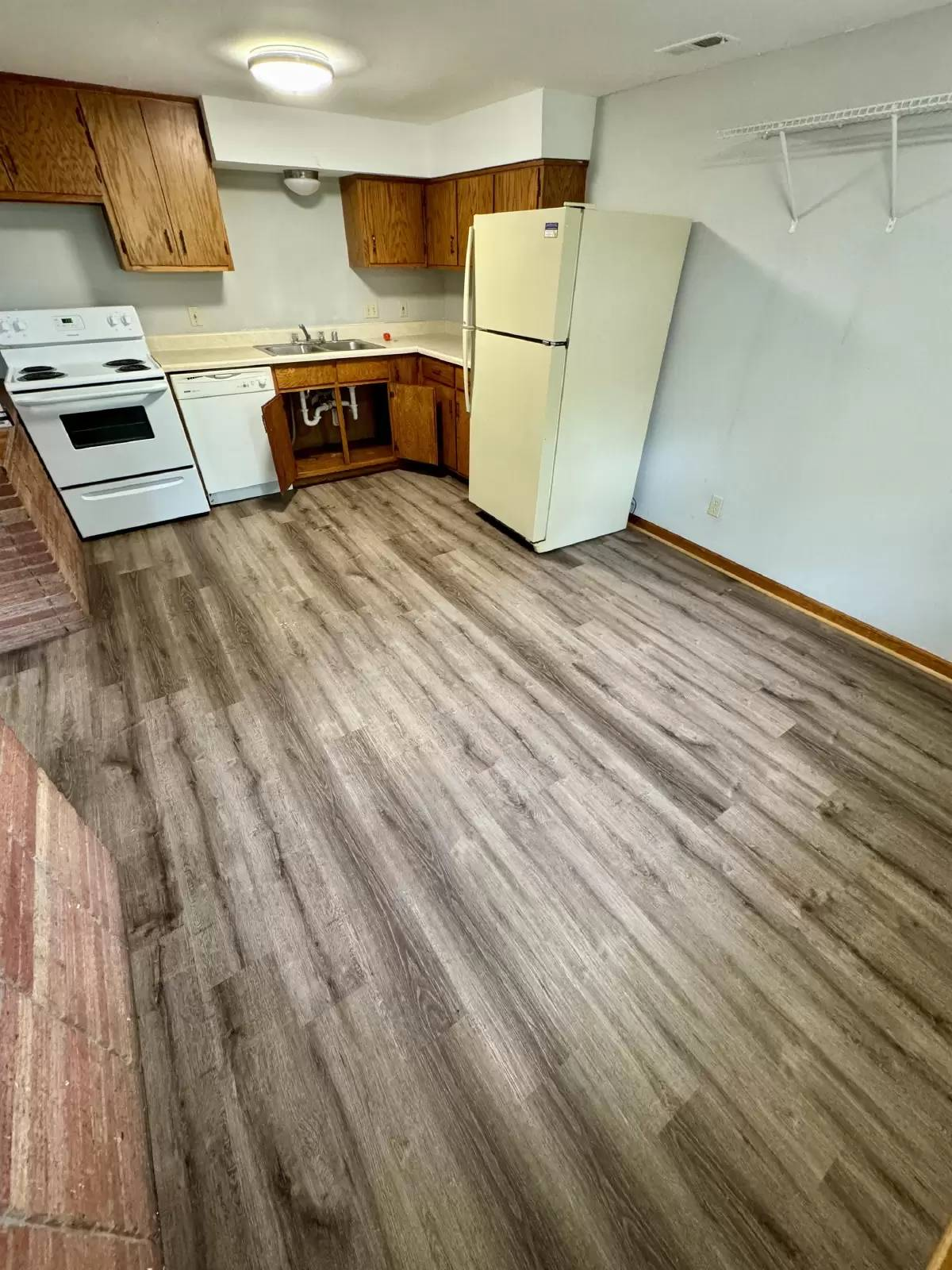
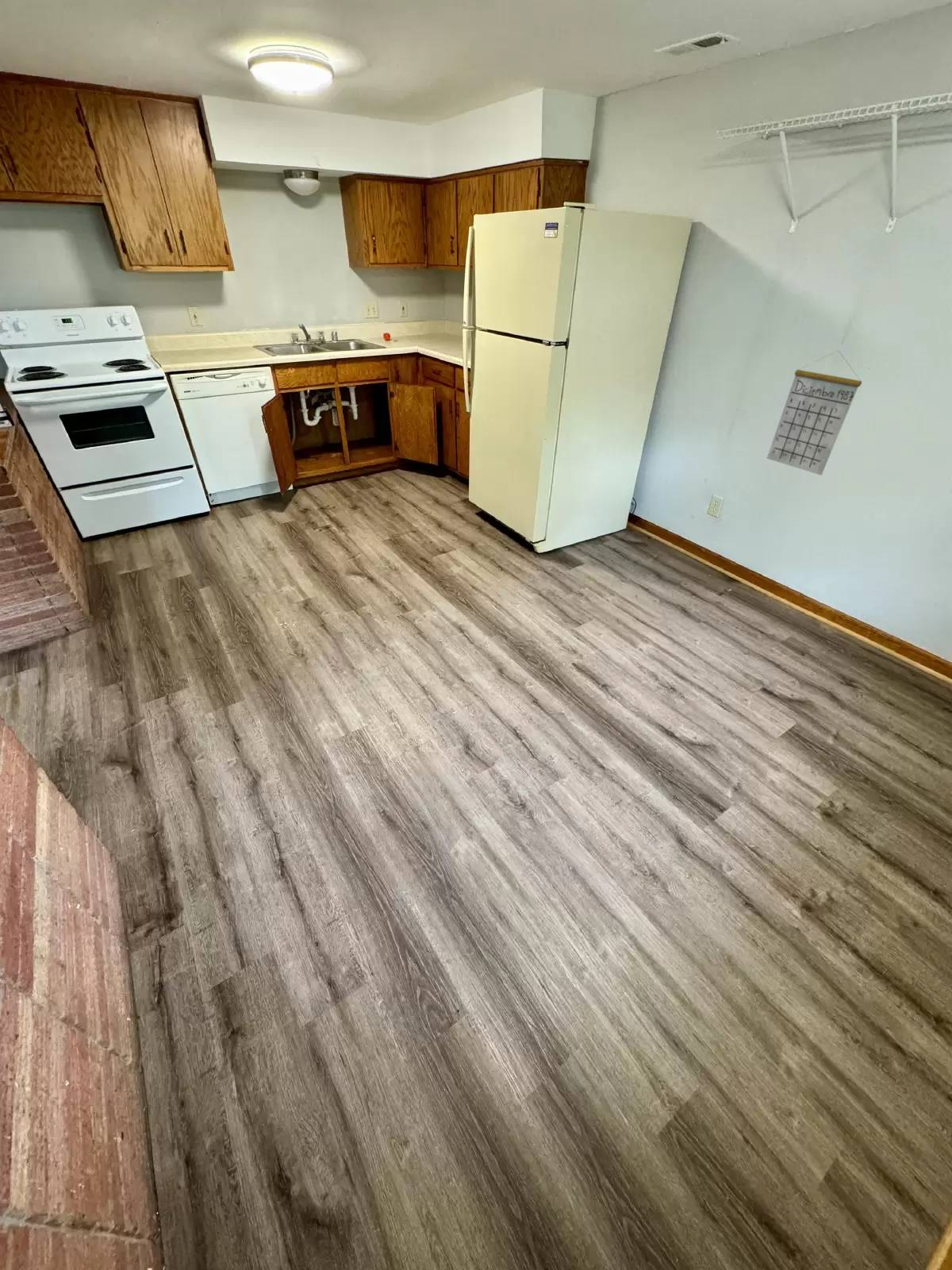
+ calendar (814, 412)
